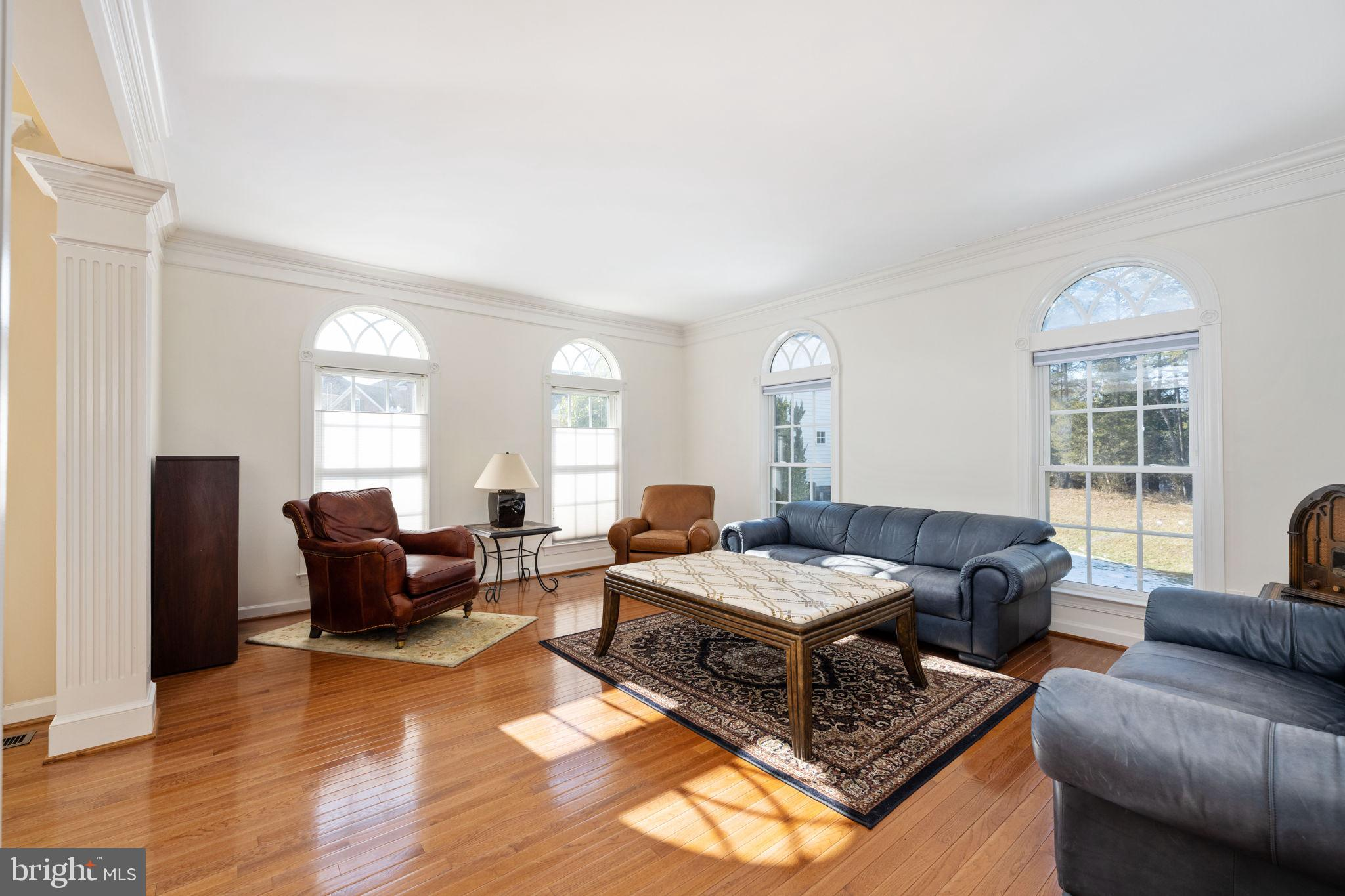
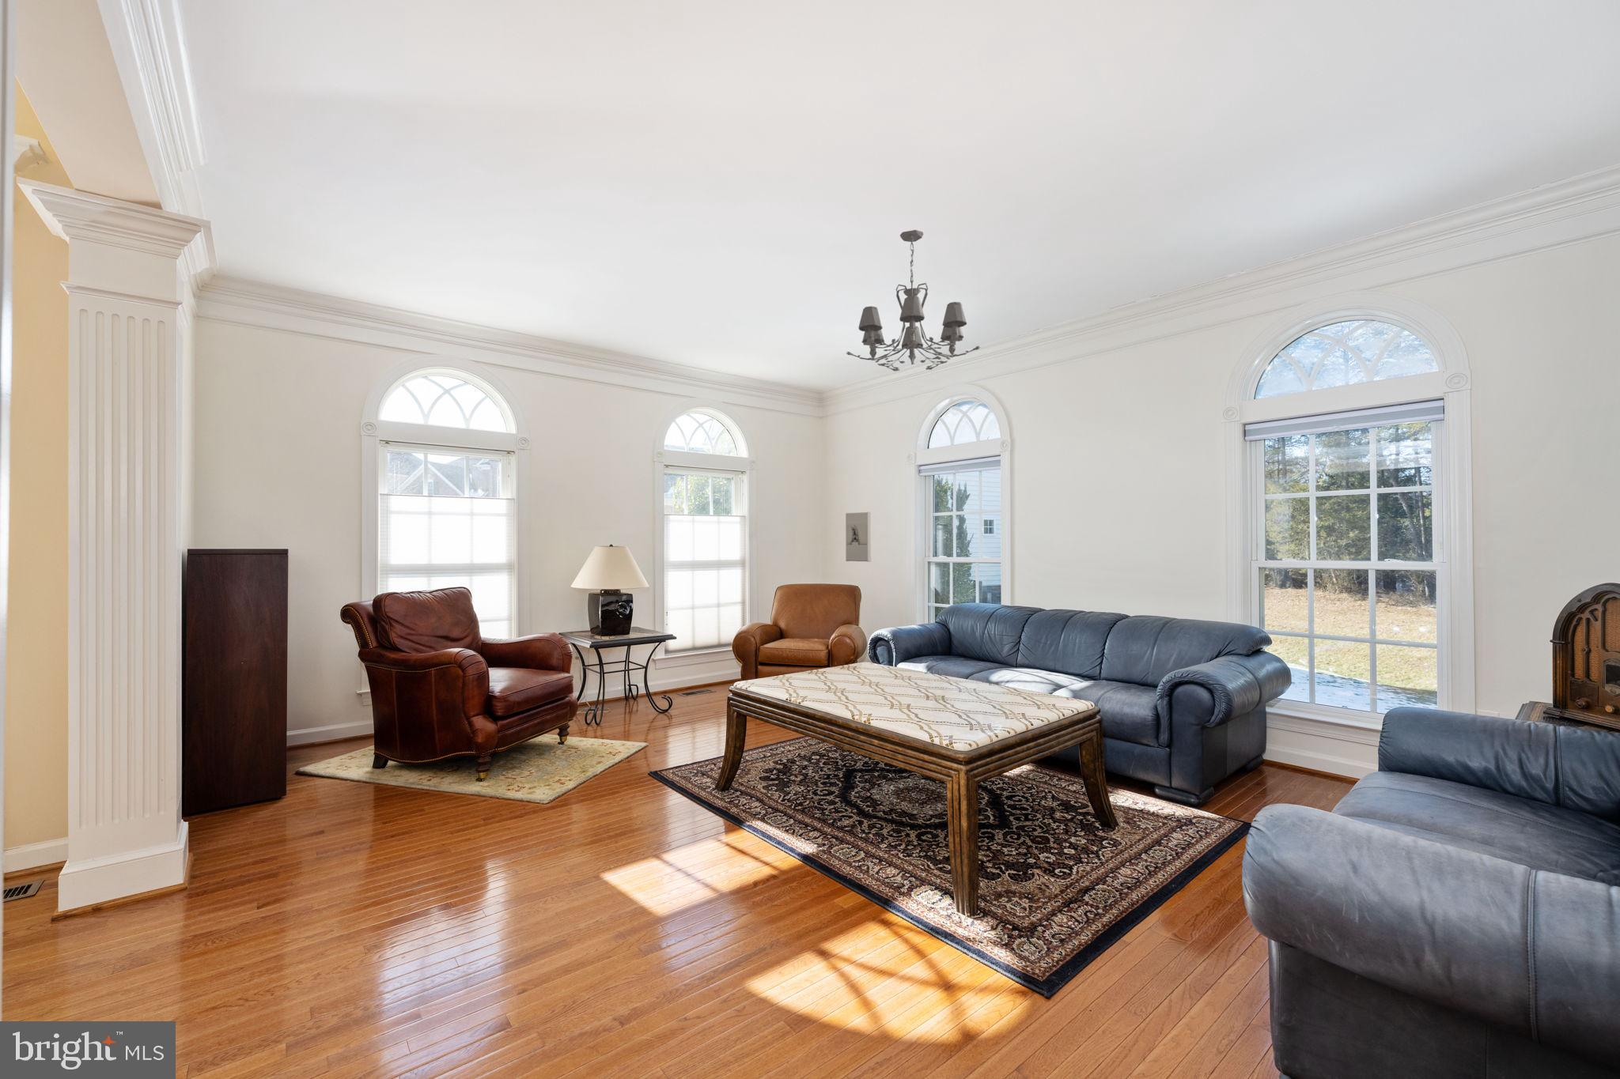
+ wall sculpture (858, 537)
+ chandelier (912, 297)
